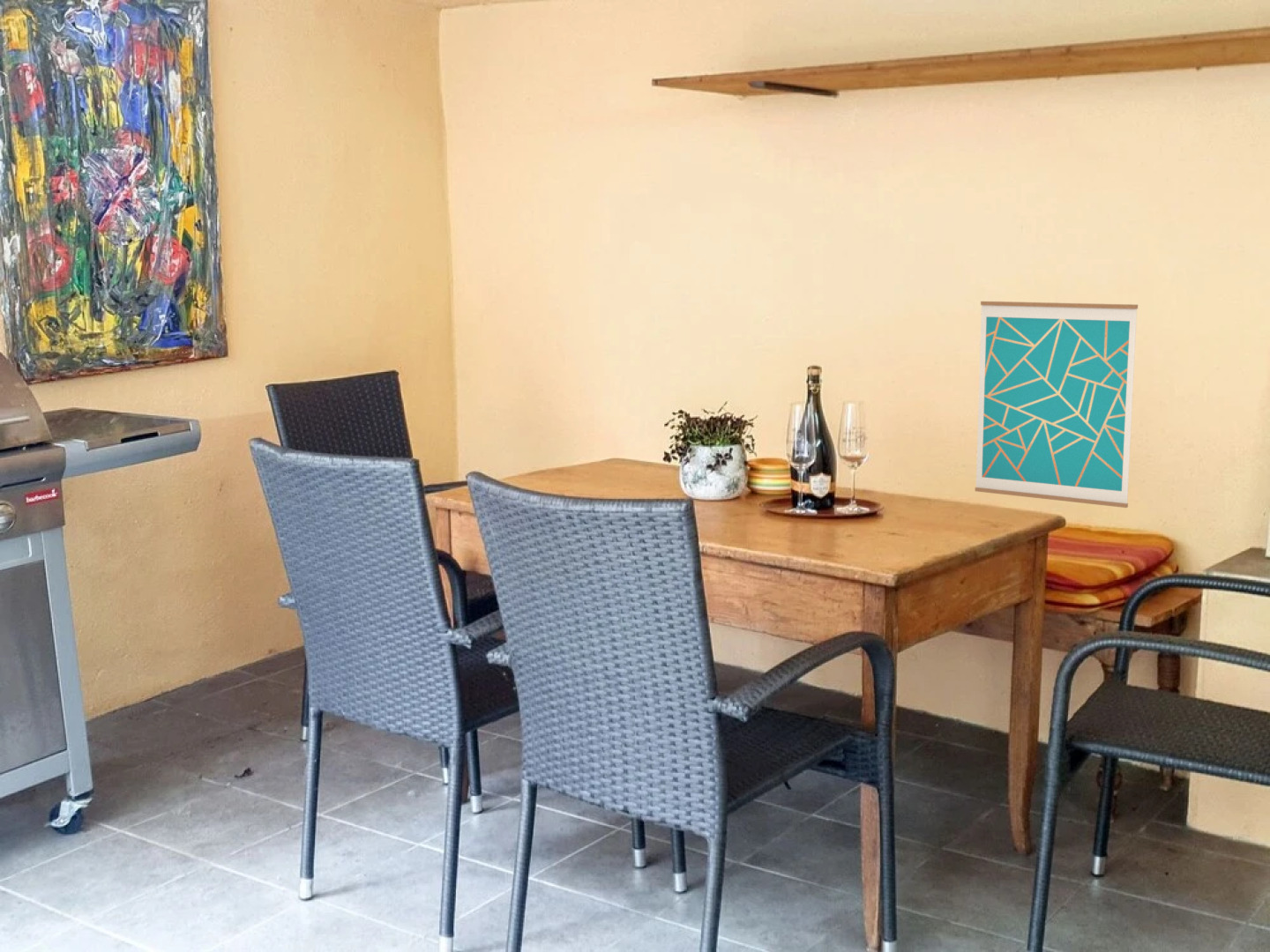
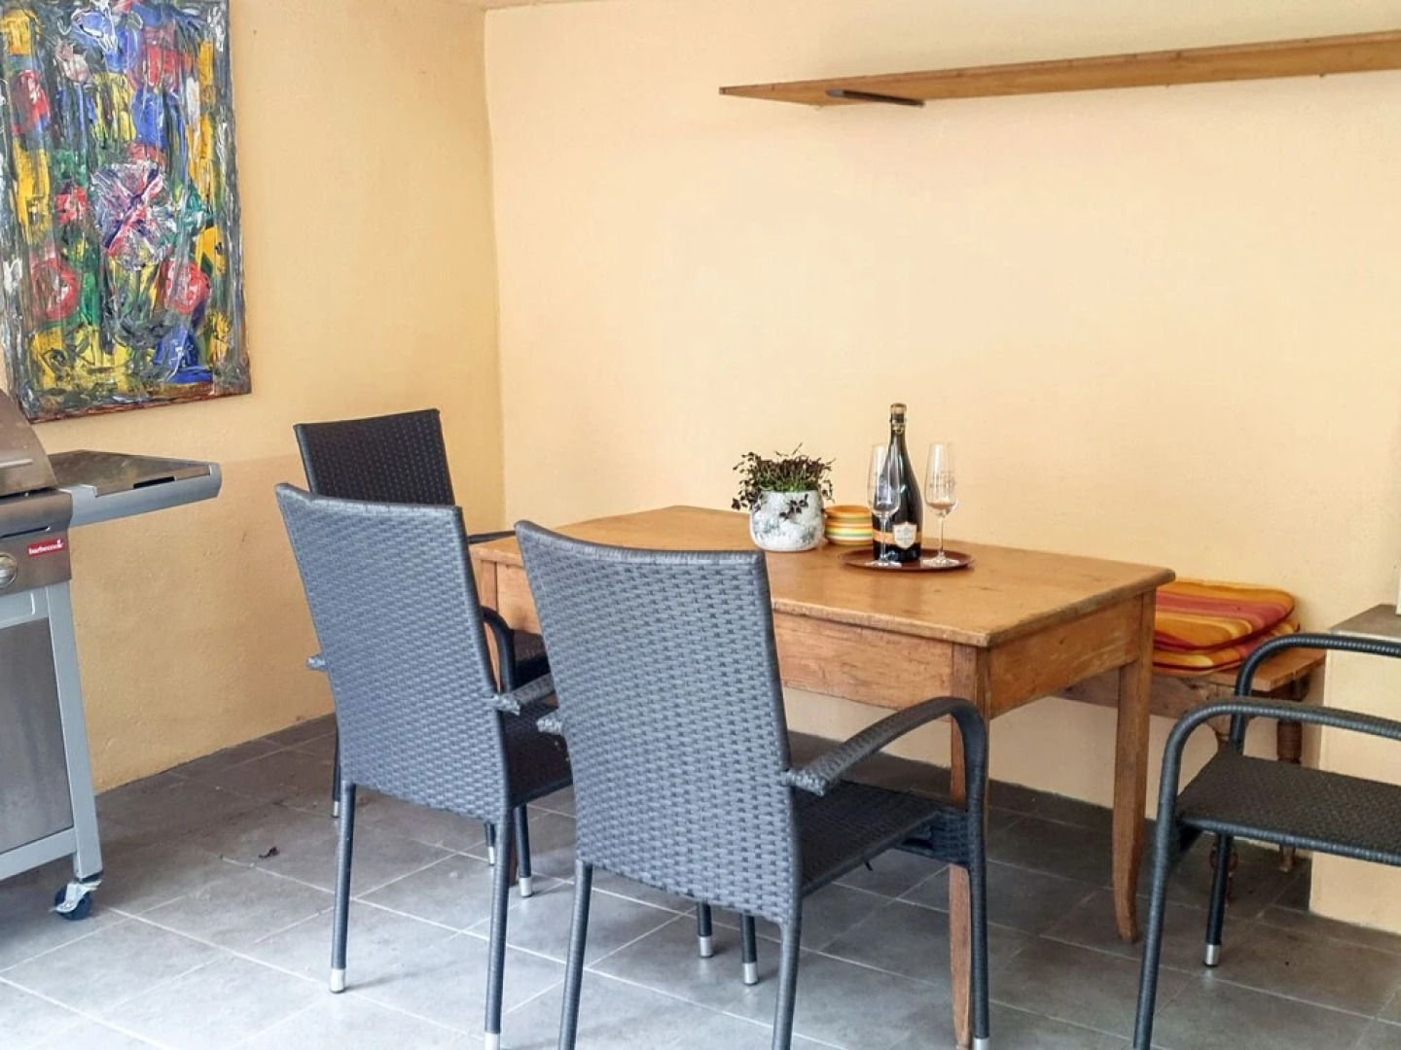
- wall art (1052, 402)
